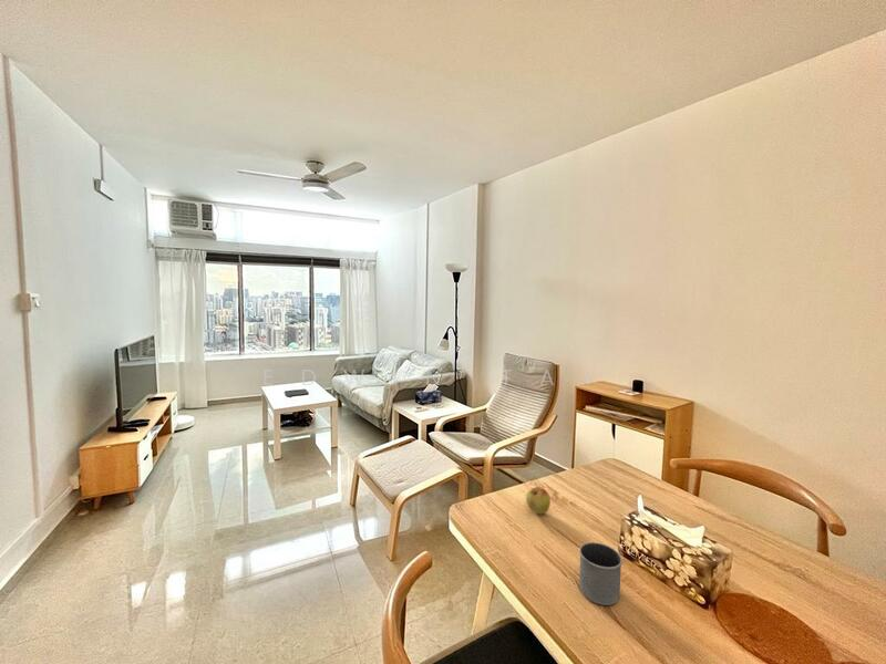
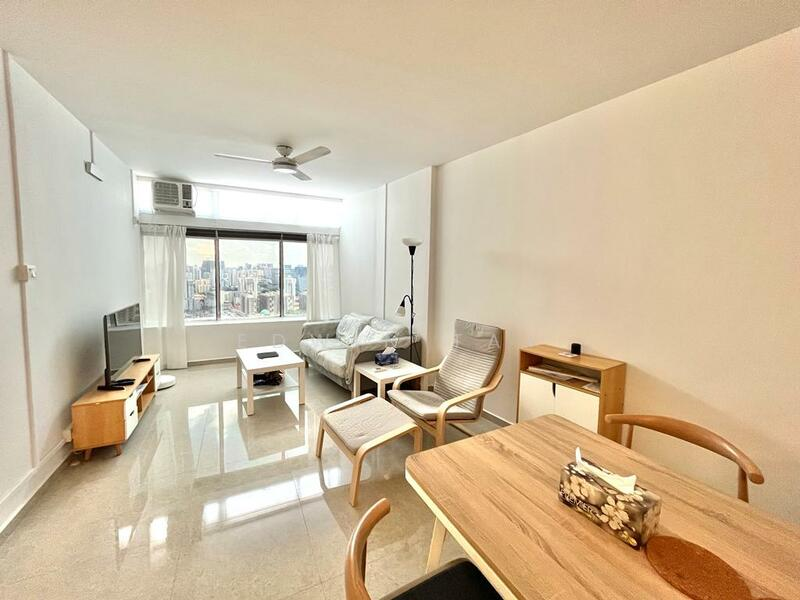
- apple (537, 500)
- mug (598, 569)
